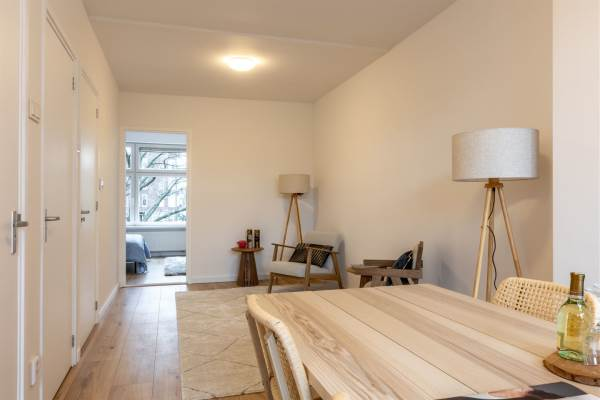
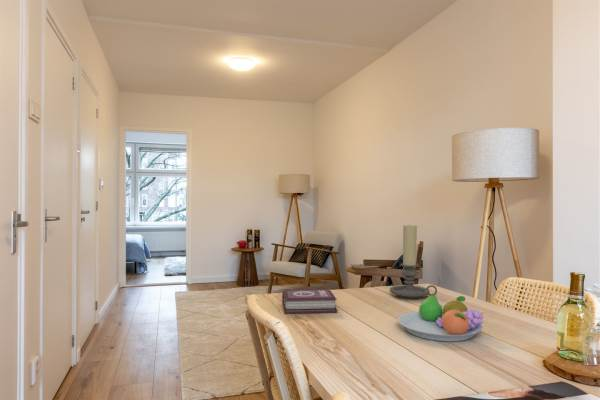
+ fruit bowl (439, 313)
+ candle holder (413, 260)
+ book (308, 299)
